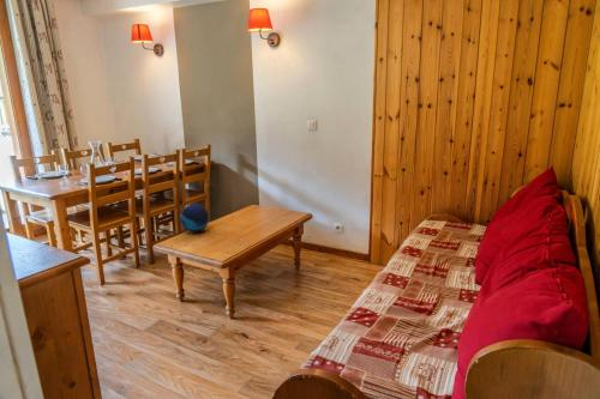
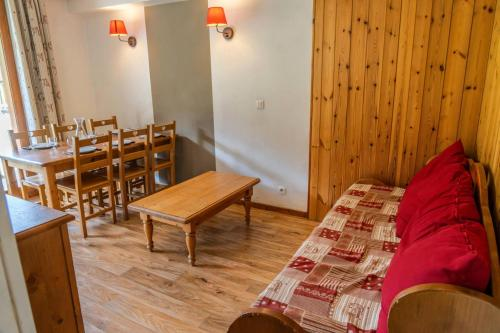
- decorative orb (194, 218)
